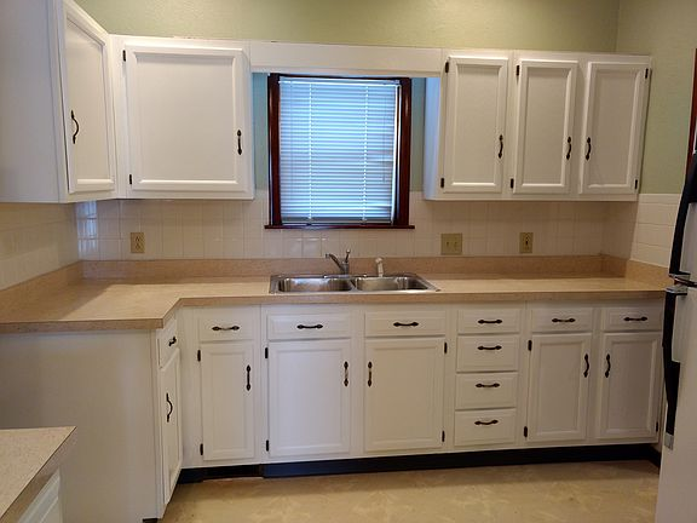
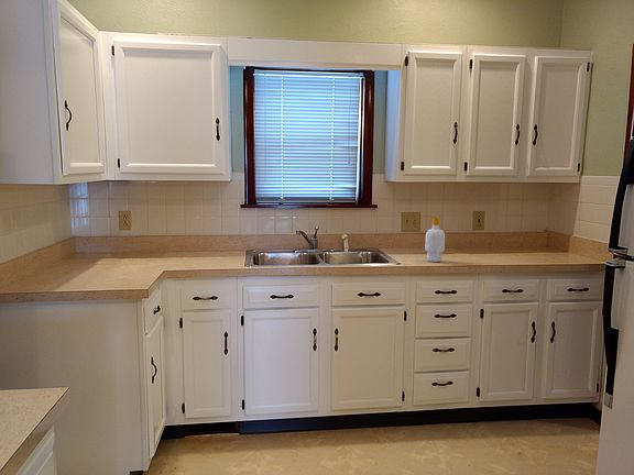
+ soap bottle (435, 239)
